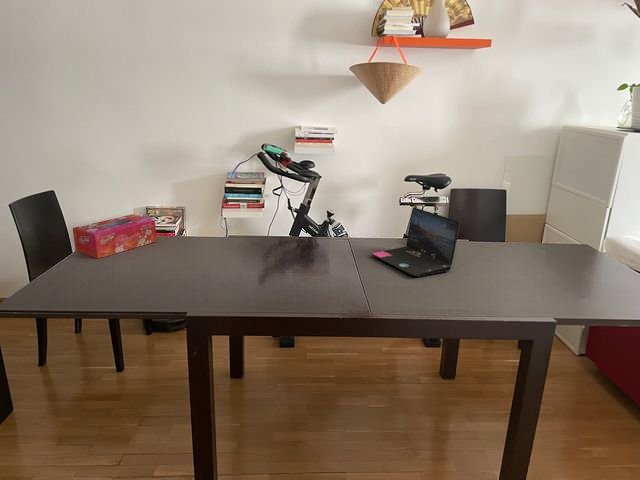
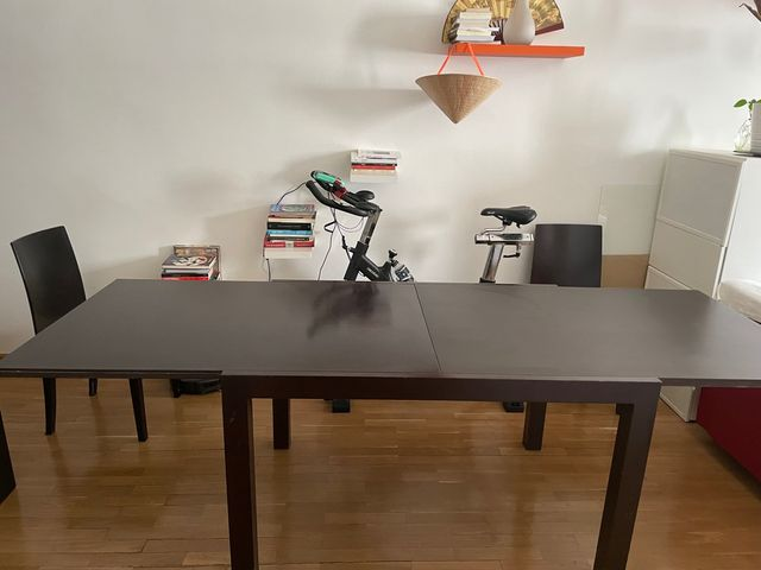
- laptop (413, 239)
- tissue box (116, 234)
